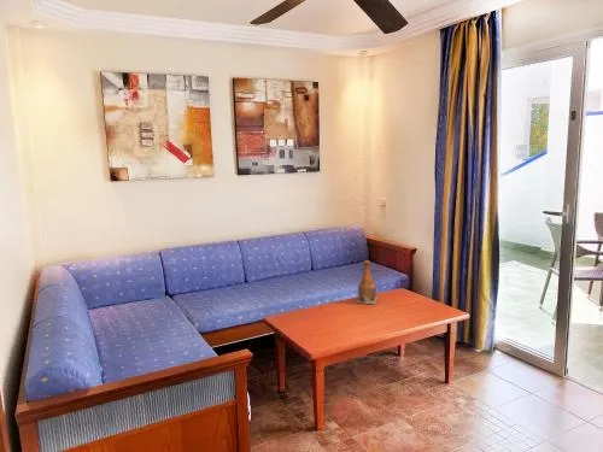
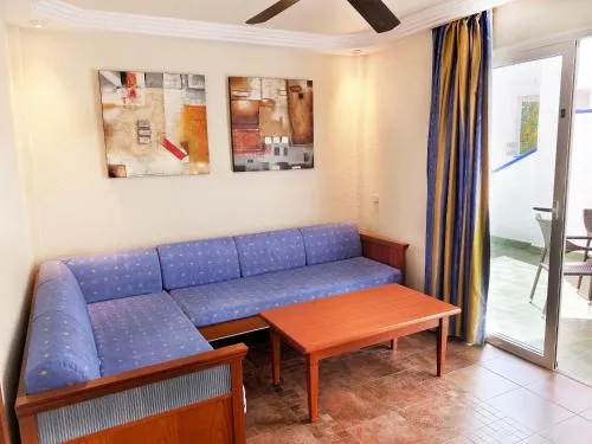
- bottle (367, 280)
